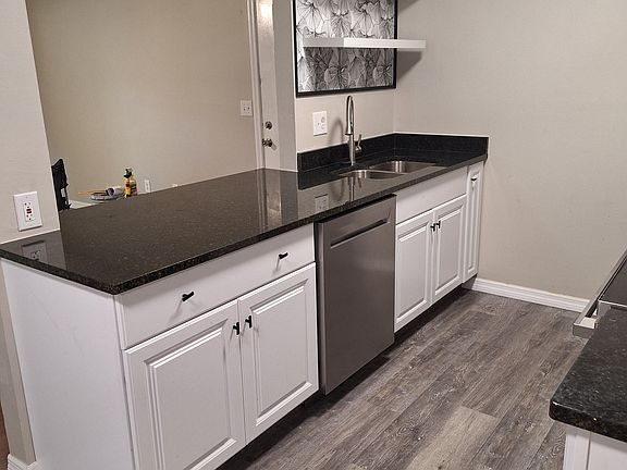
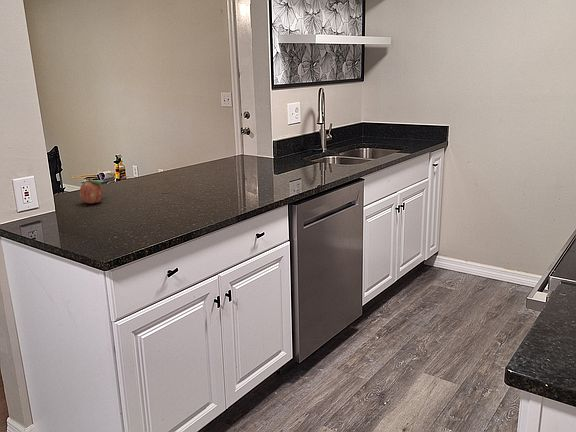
+ fruit (90, 190)
